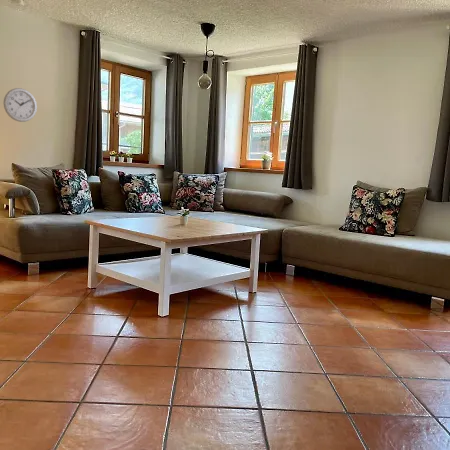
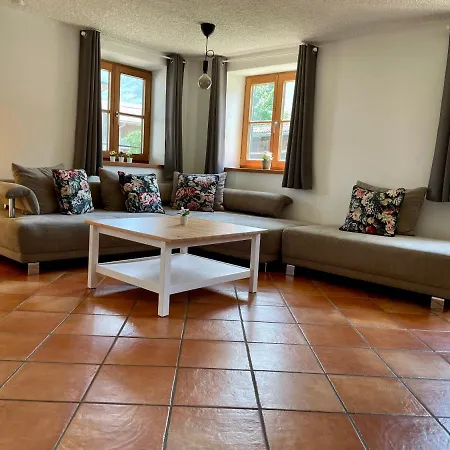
- wall clock (20, 105)
